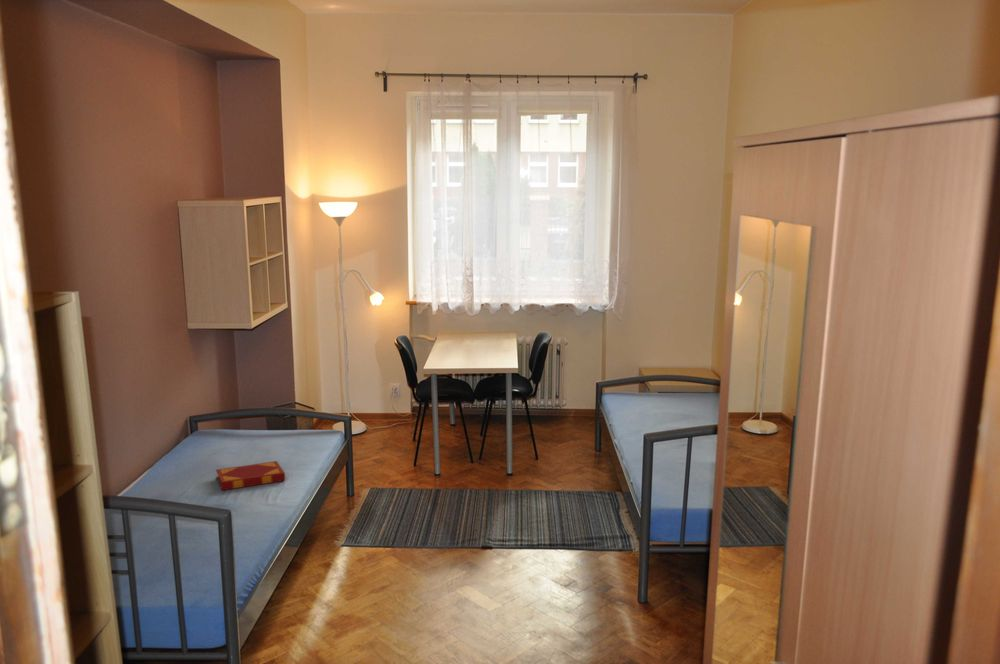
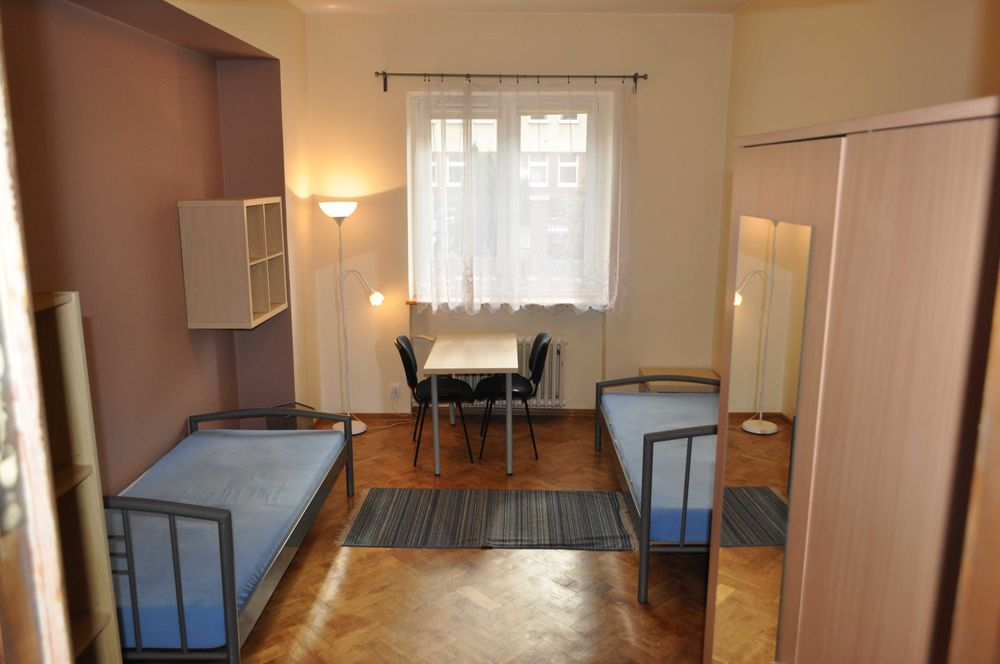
- hardback book (250, 475)
